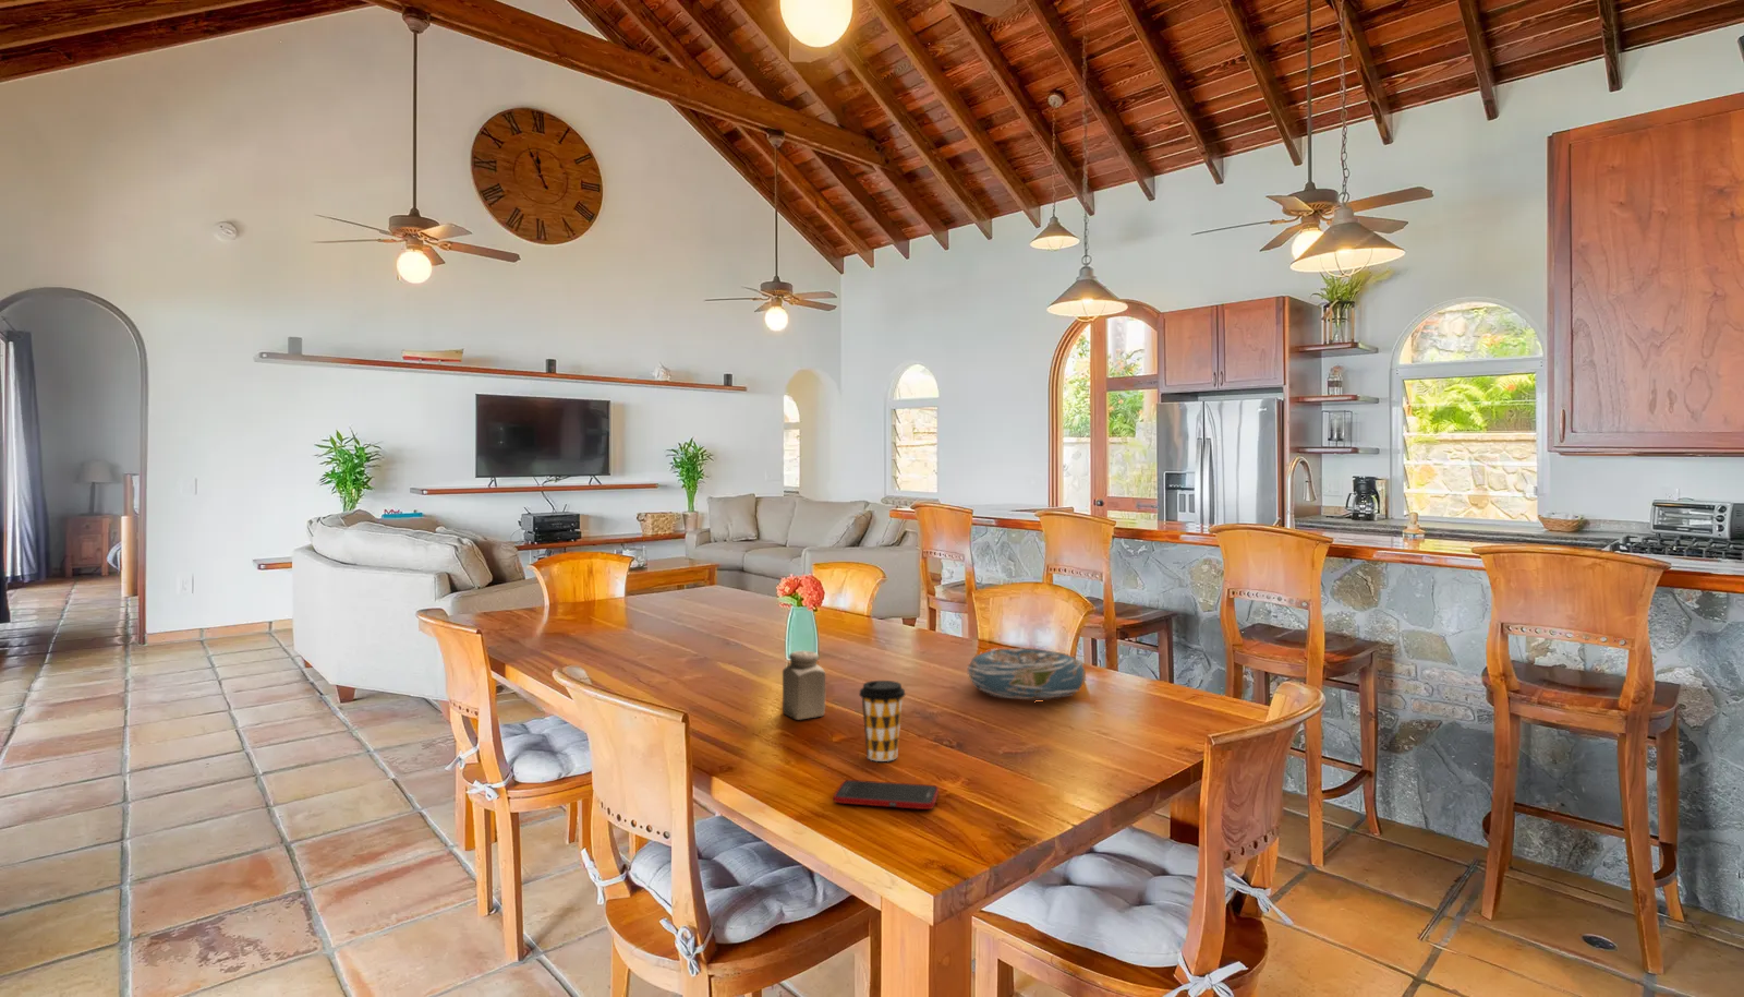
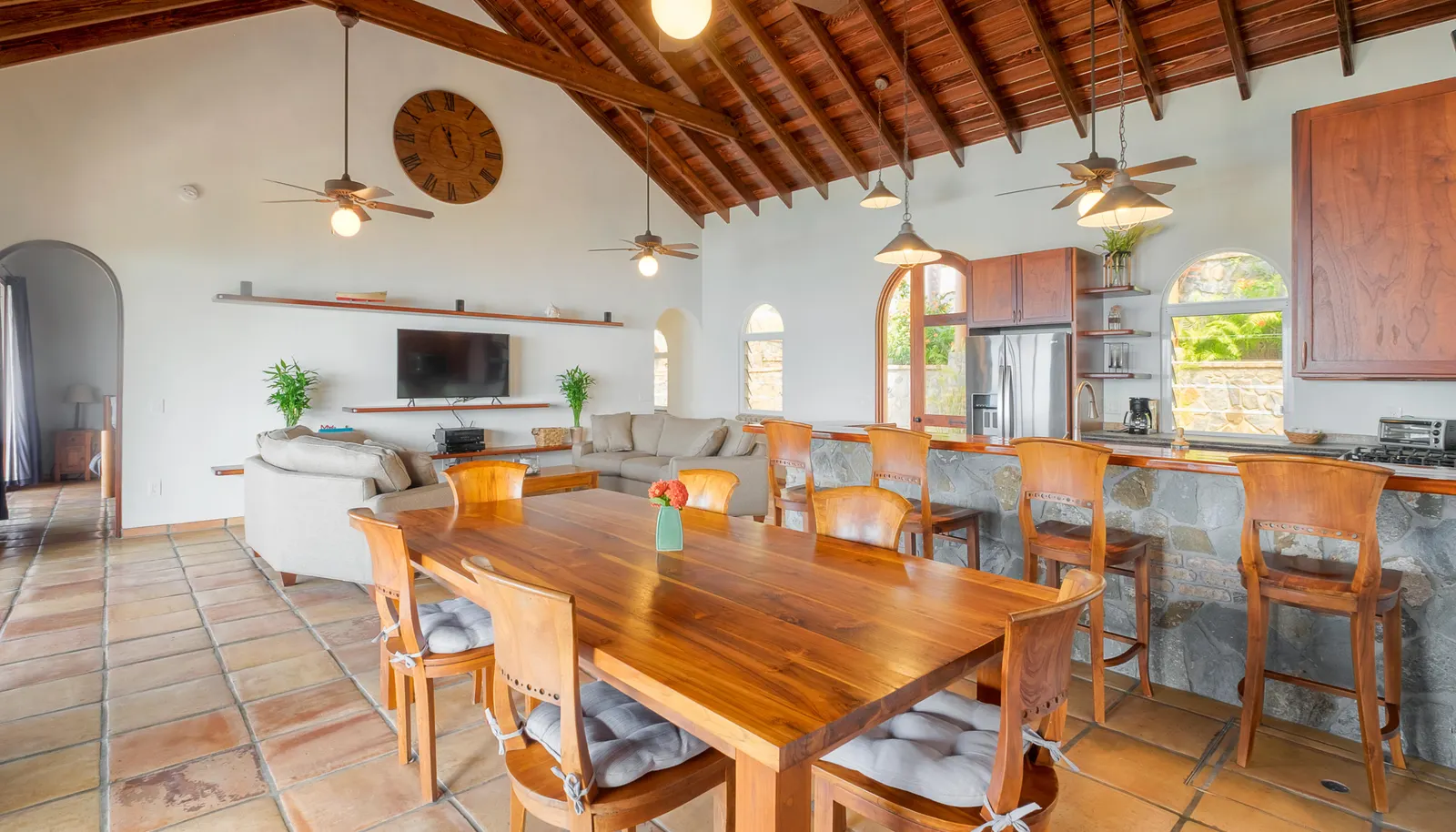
- salt shaker (804, 683)
- cell phone (886, 794)
- decorative bowl (1025, 672)
- coffee cup (882, 720)
